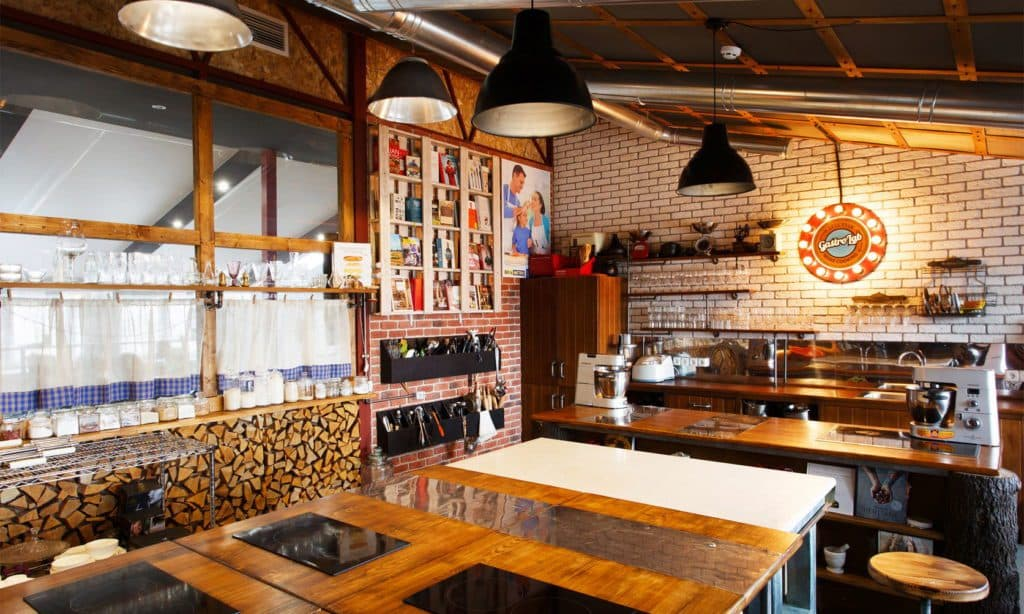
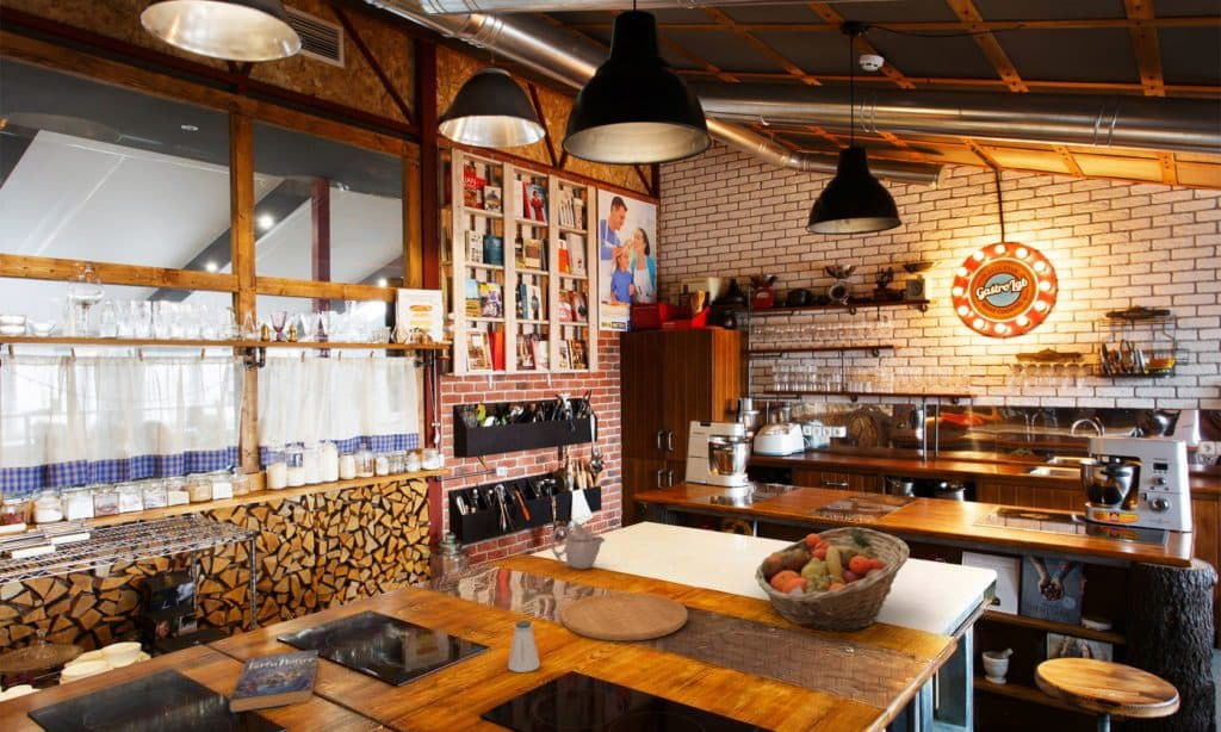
+ book (277, 678)
+ teapot (578, 545)
+ fruit basket (830, 573)
+ saltshaker (523, 644)
+ cutting board (624, 615)
